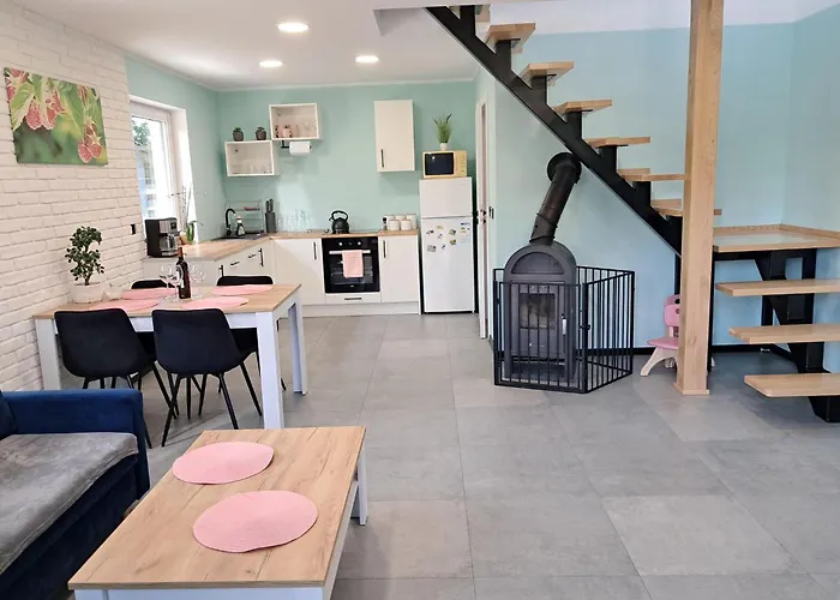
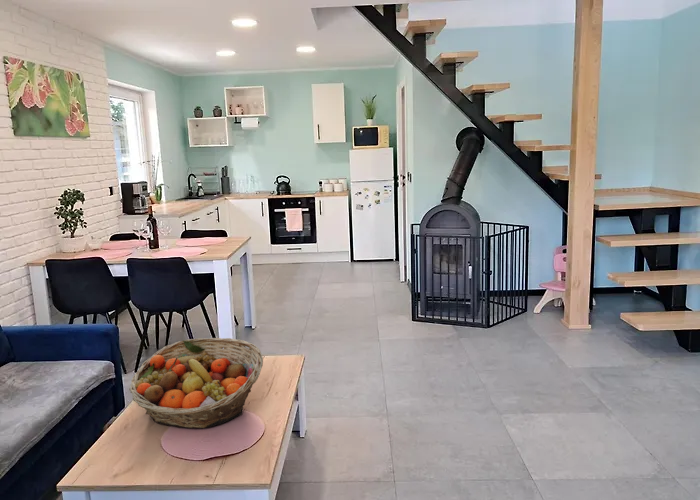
+ fruit basket (198, 381)
